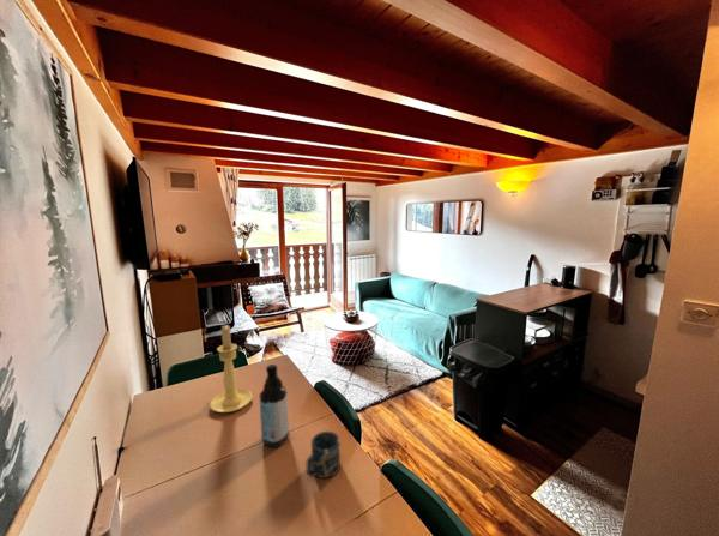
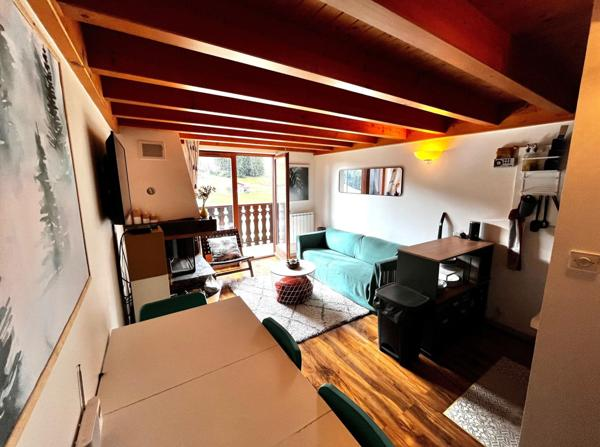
- candle holder (228, 363)
- water bottle (273, 403)
- cup (322, 456)
